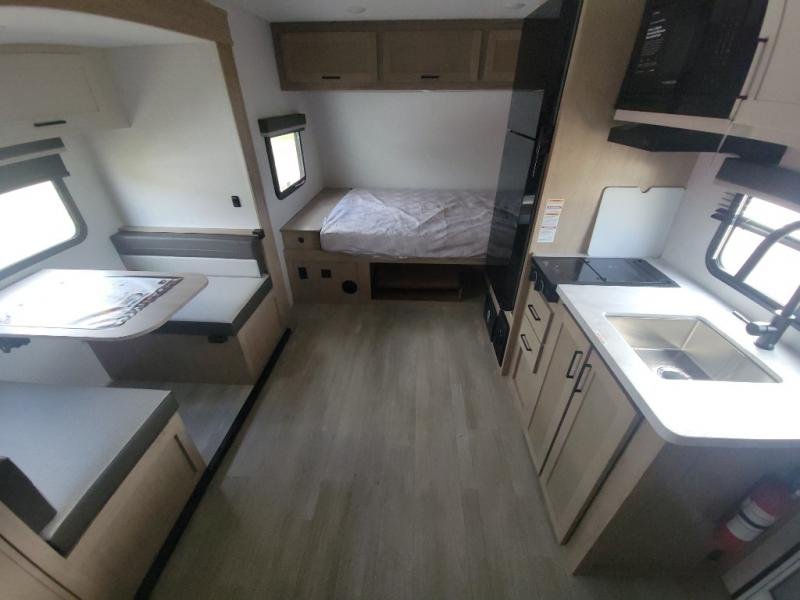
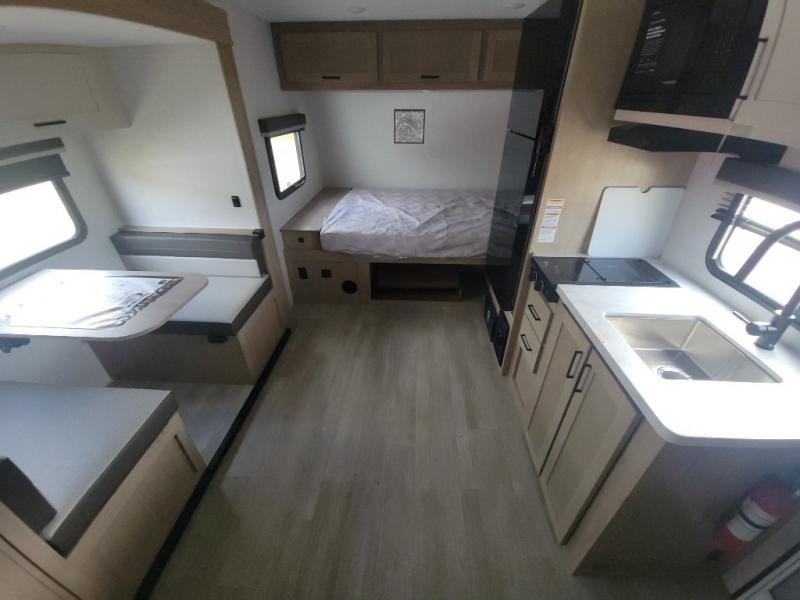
+ wall art (409, 126)
